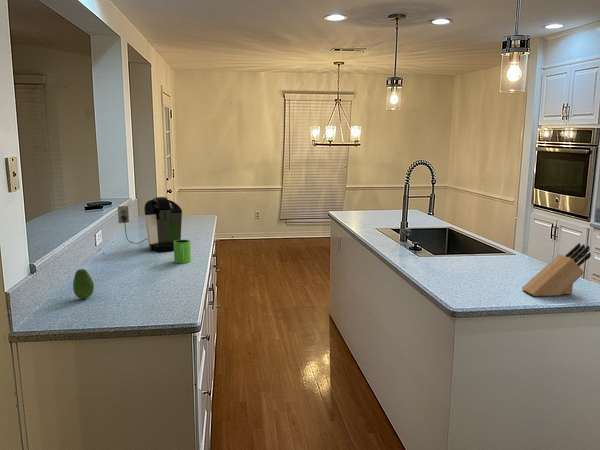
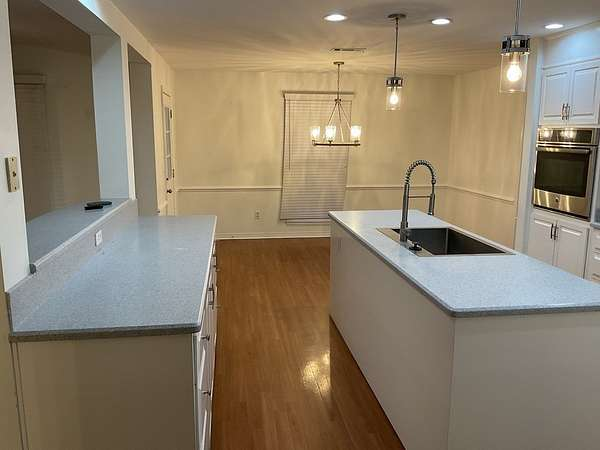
- coffee maker (152, 223)
- mug (182, 252)
- fruit (83, 284)
- knife block (557, 268)
